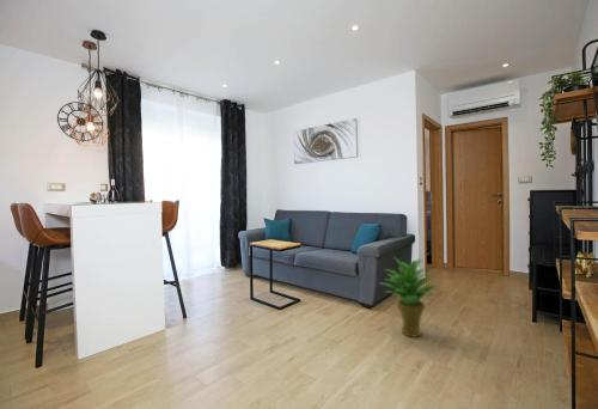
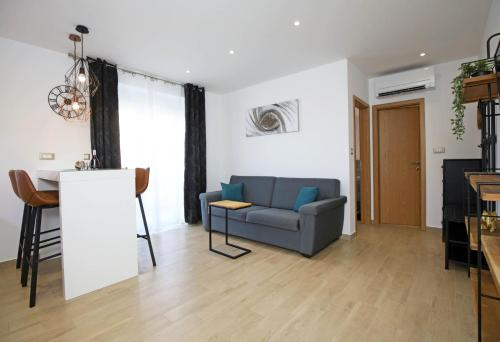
- potted plant (410, 294)
